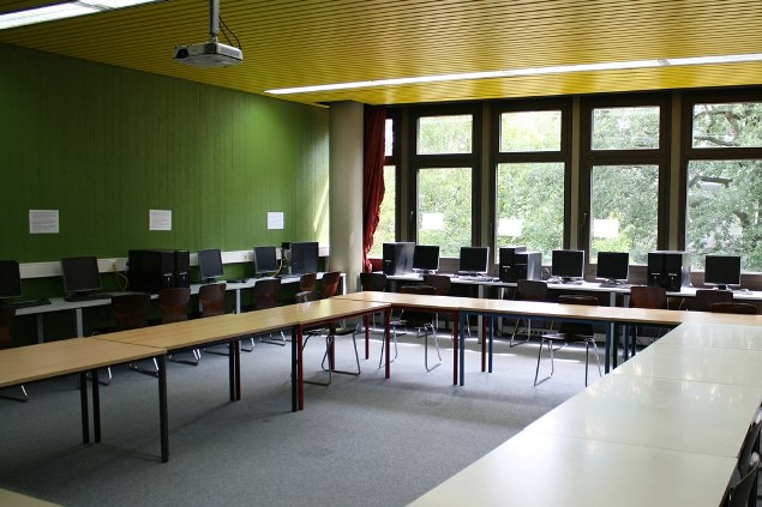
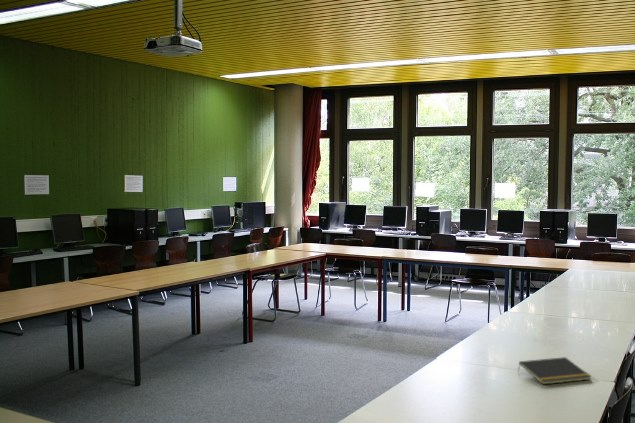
+ notepad (554, 370)
